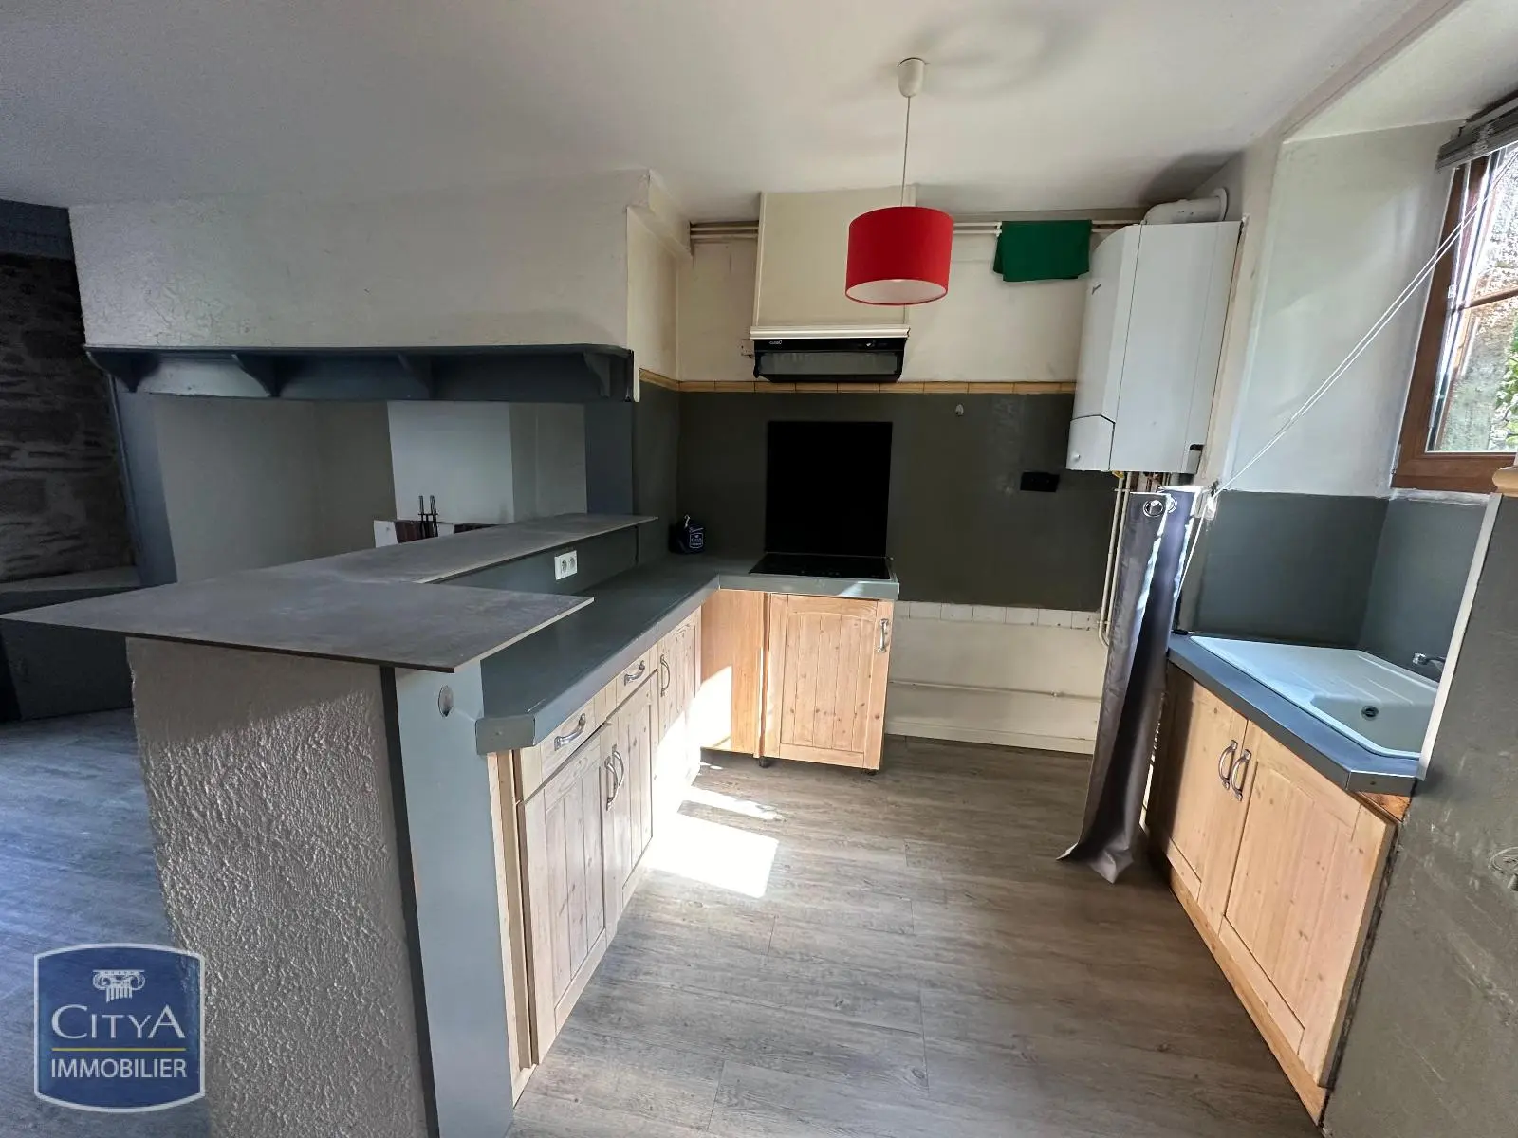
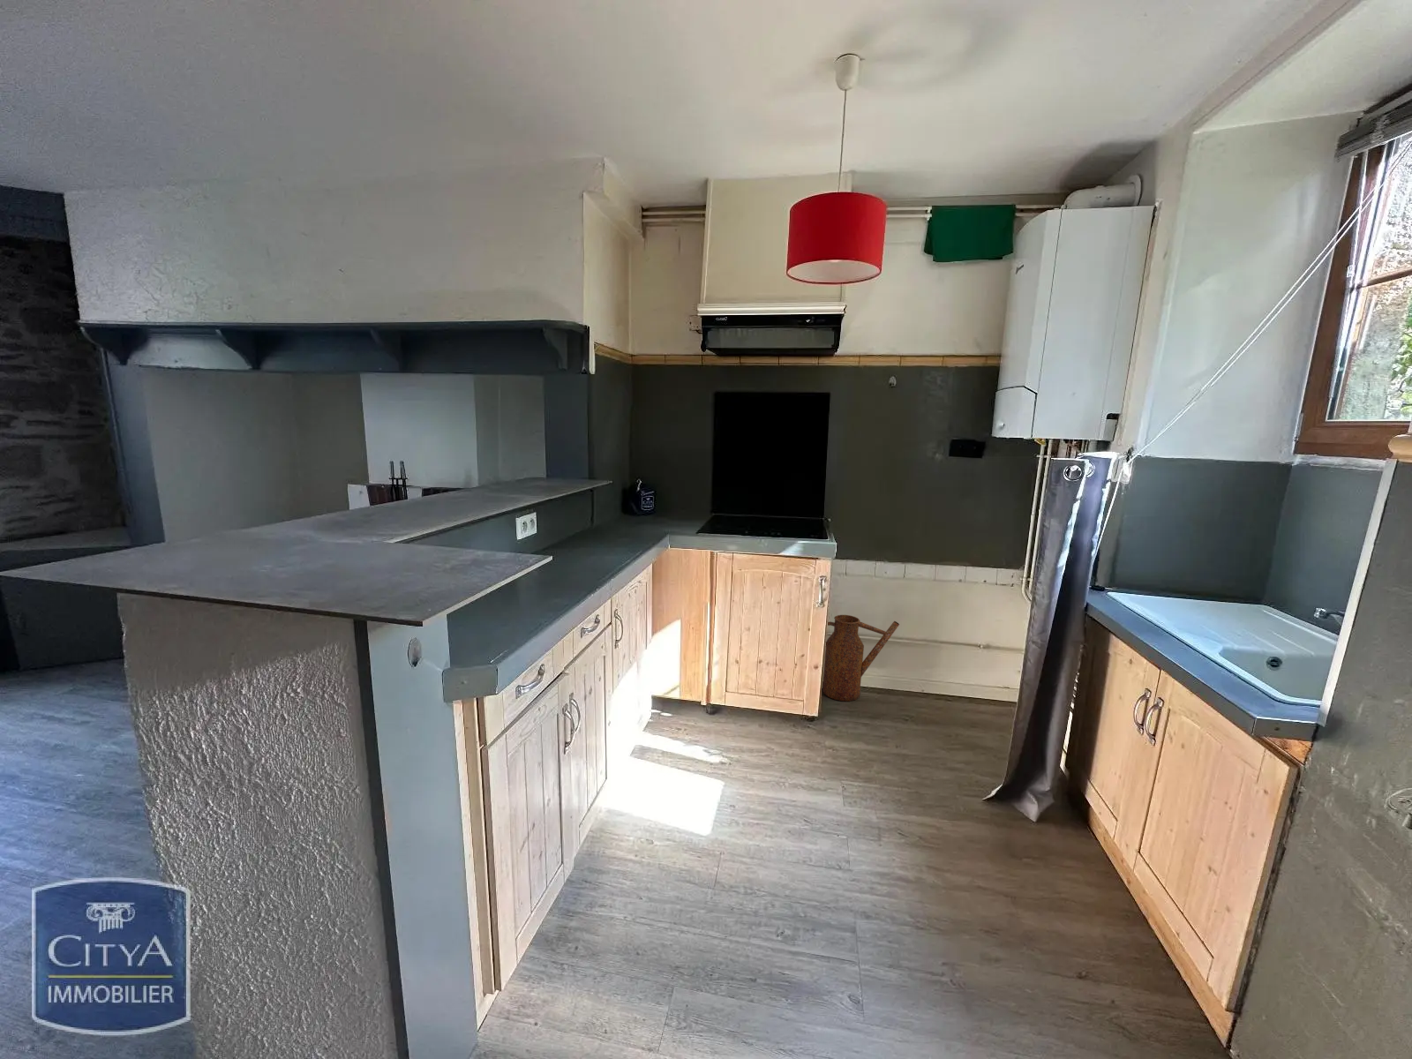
+ watering can (854, 655)
